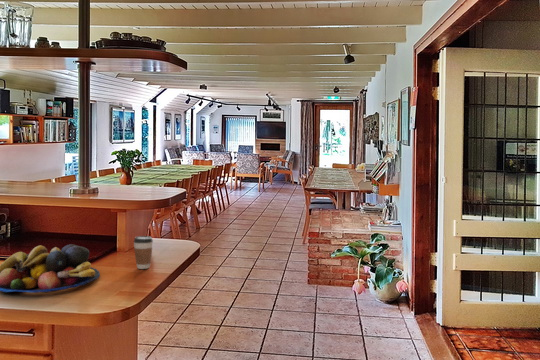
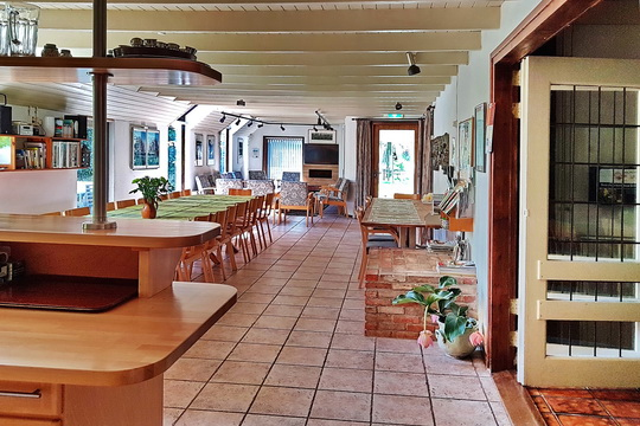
- coffee cup (143, 252)
- fruit bowl (46, 262)
